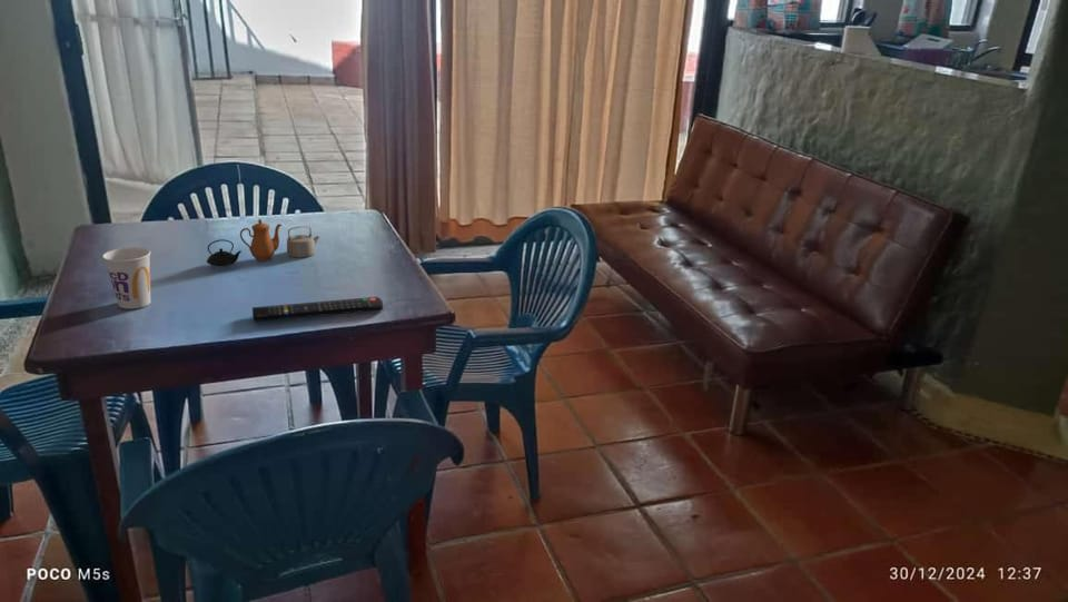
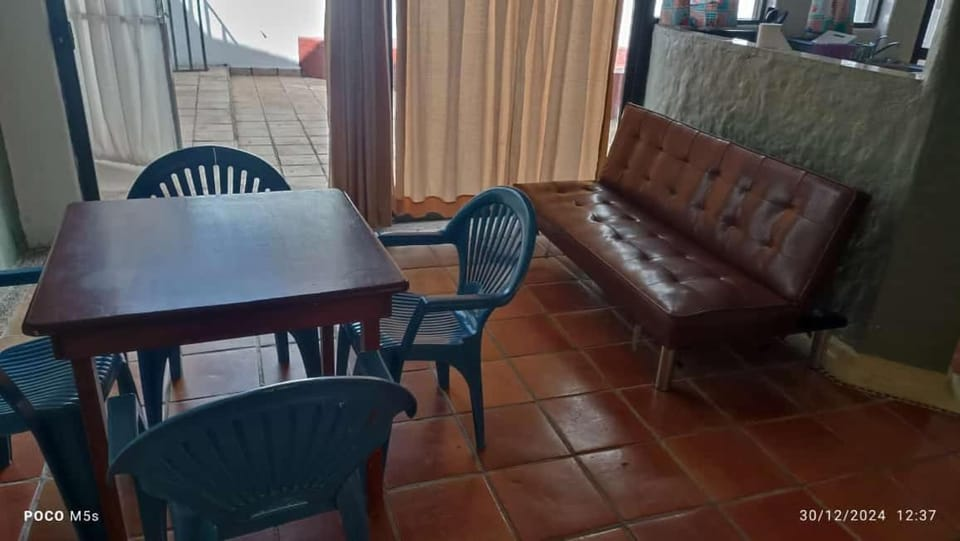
- cup (130, 278)
- remote control (319, 309)
- teapot (264, 238)
